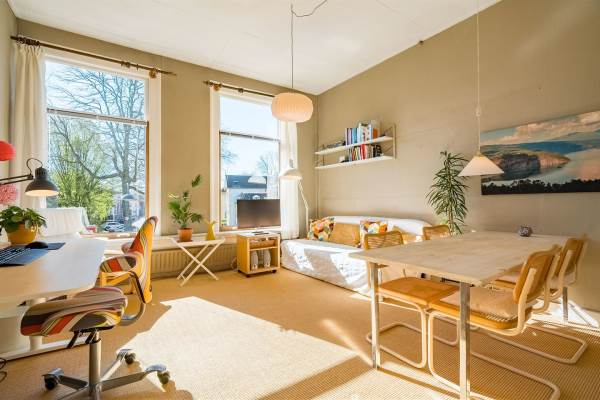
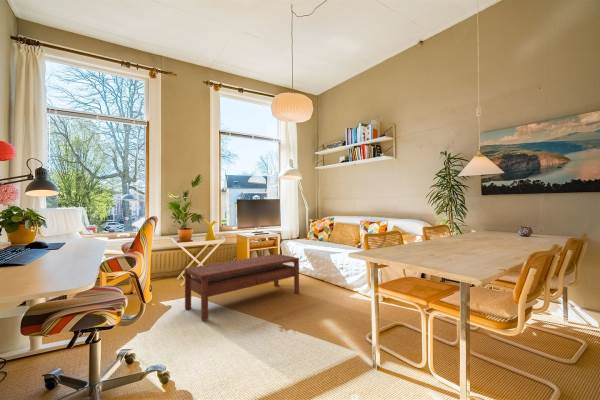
+ coffee table (246, 281)
